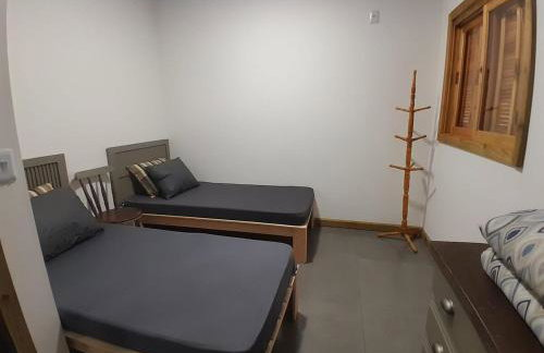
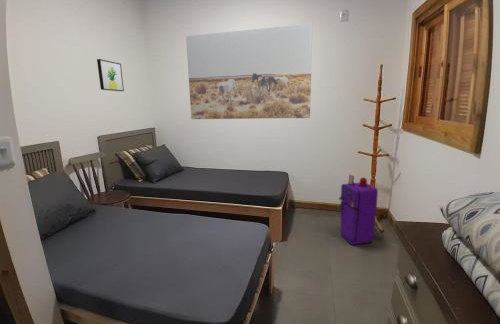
+ wall art (111, 76)
+ wall art (246, 75)
+ air purifier (362, 205)
